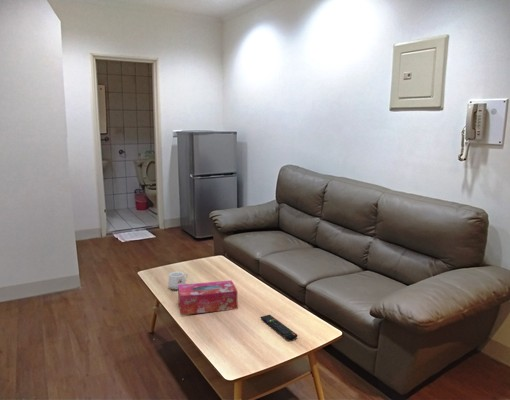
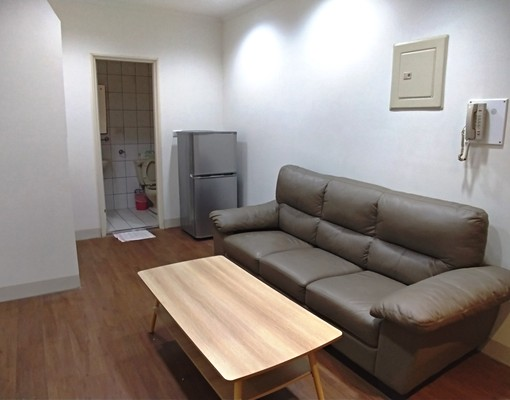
- remote control (278, 327)
- tissue box (207, 296)
- mug (178, 280)
